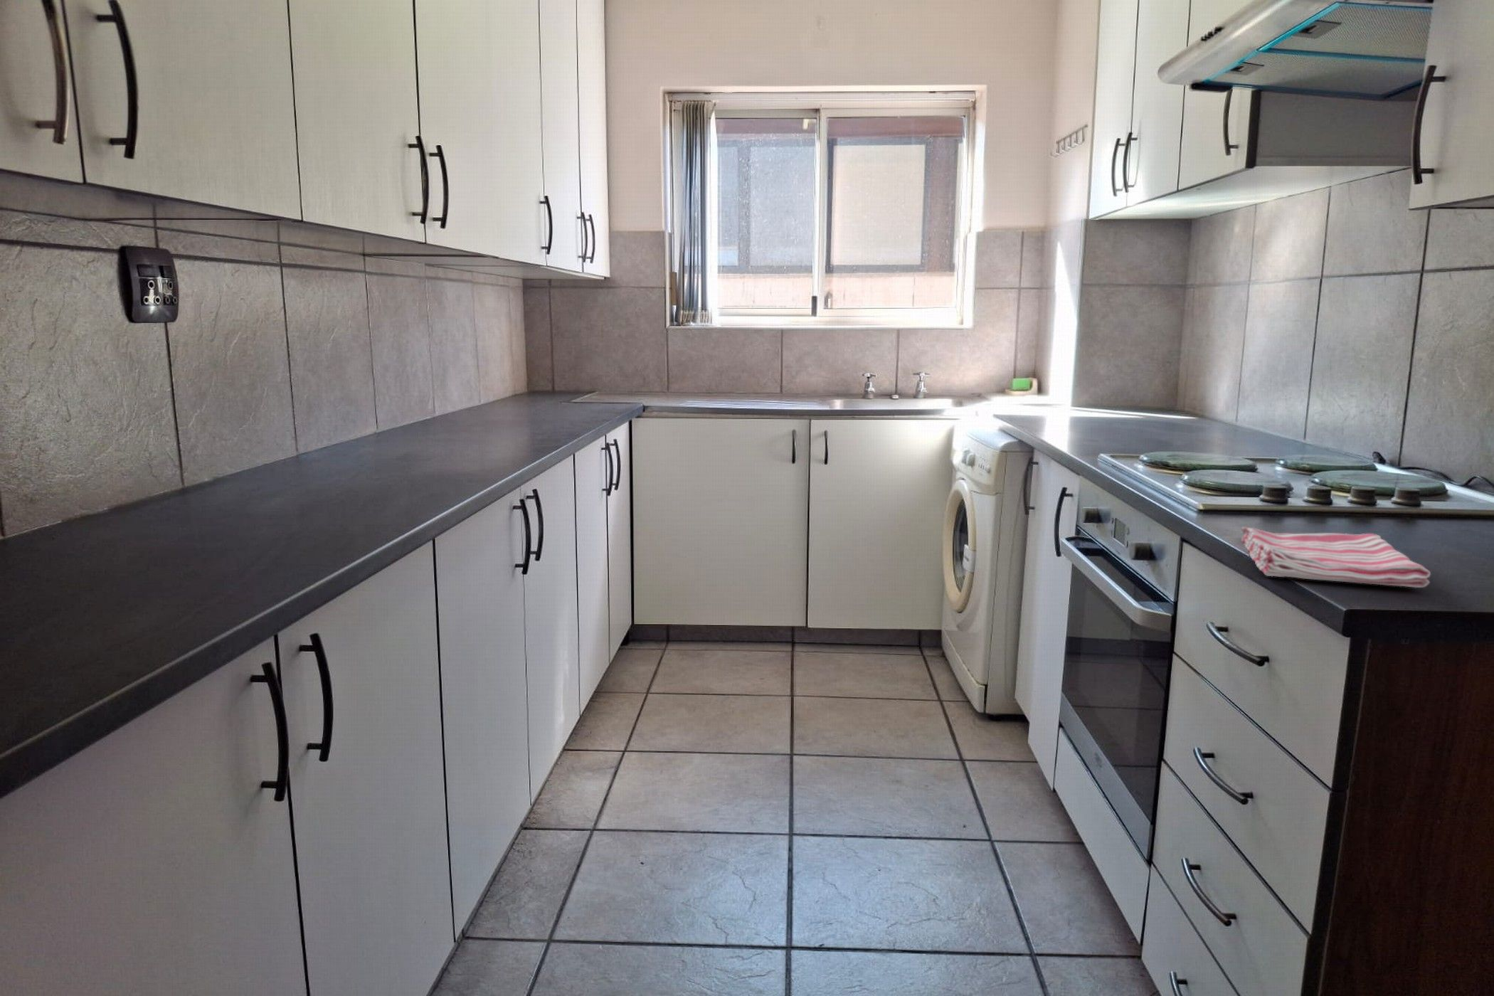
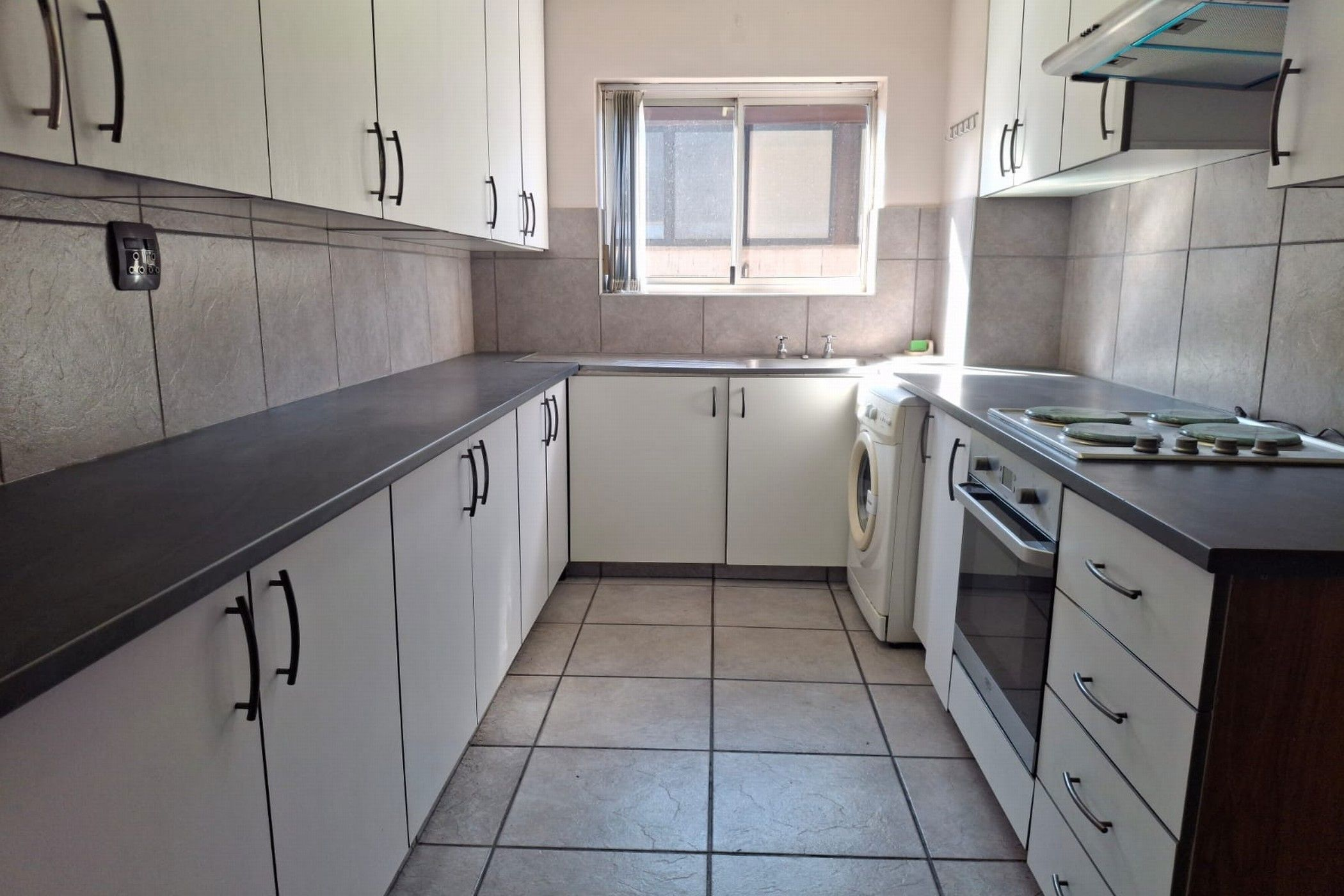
- dish towel (1325, 550)
